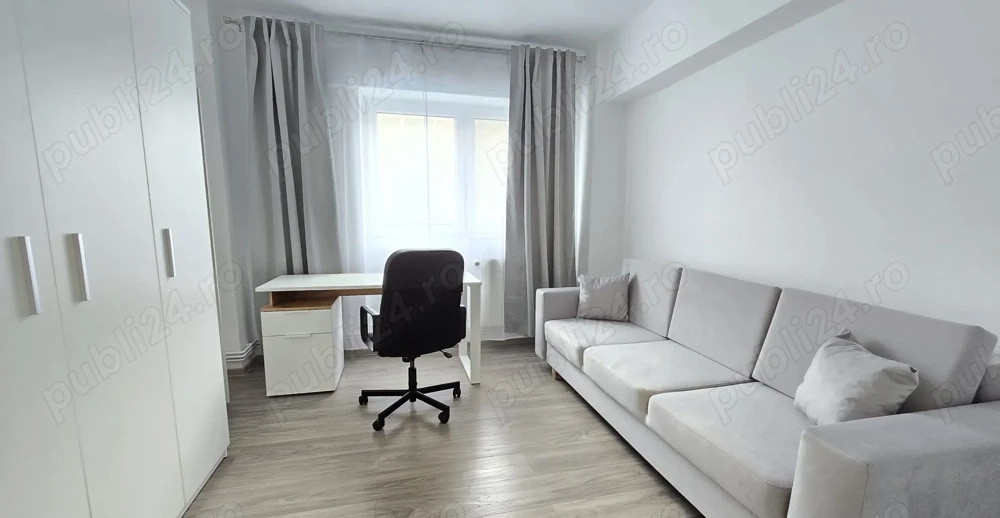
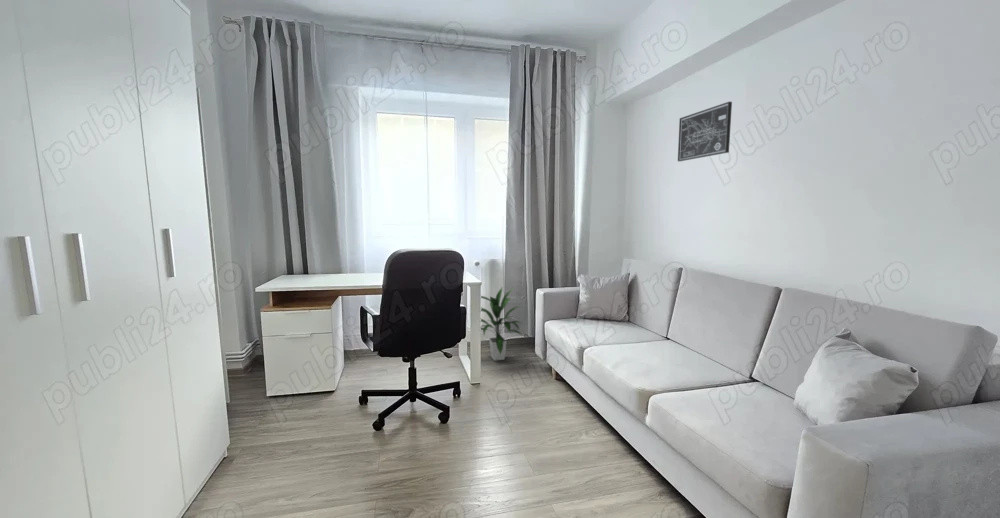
+ indoor plant (496, 323)
+ wall art (702, 134)
